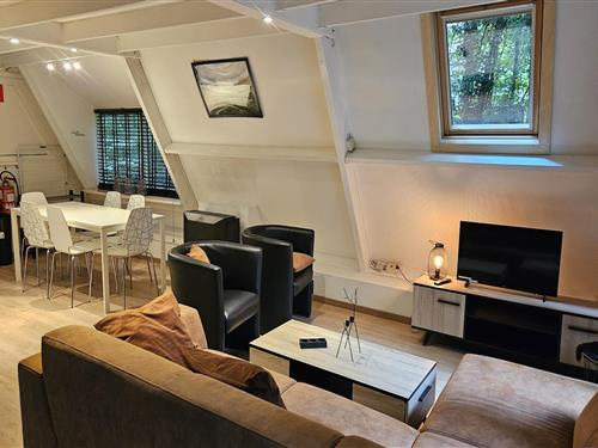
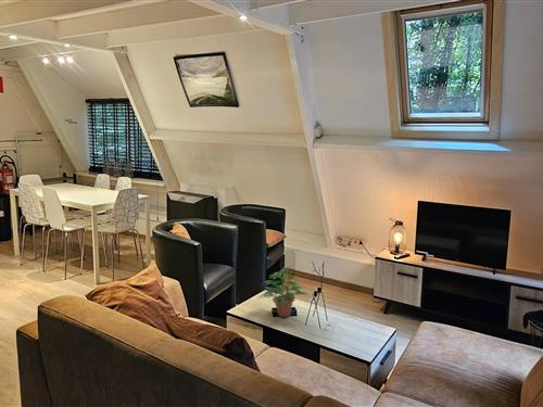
+ potted plant (283, 289)
